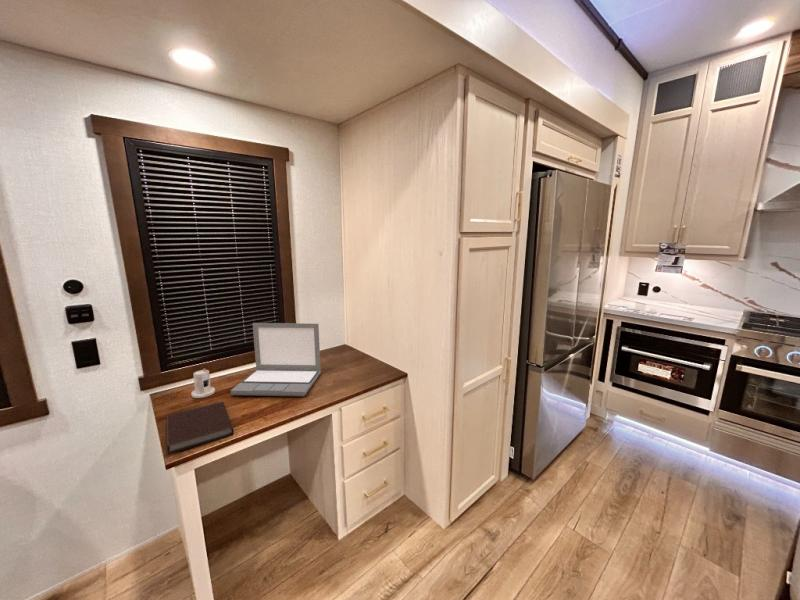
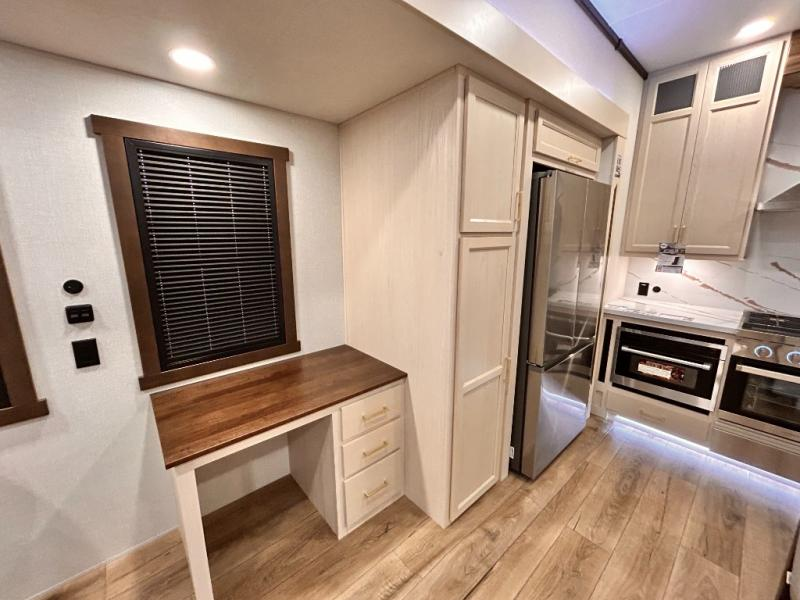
- notebook (199, 424)
- laptop (277, 357)
- candle (202, 381)
